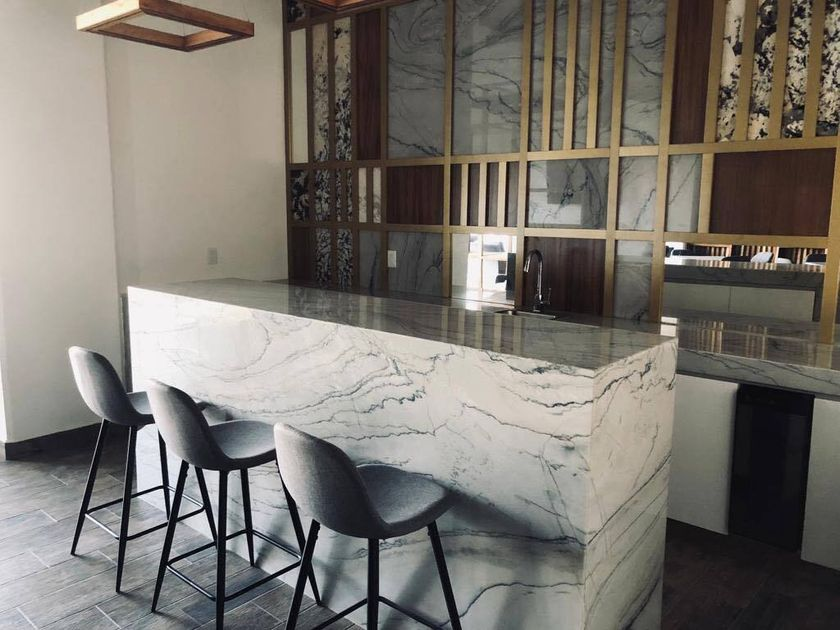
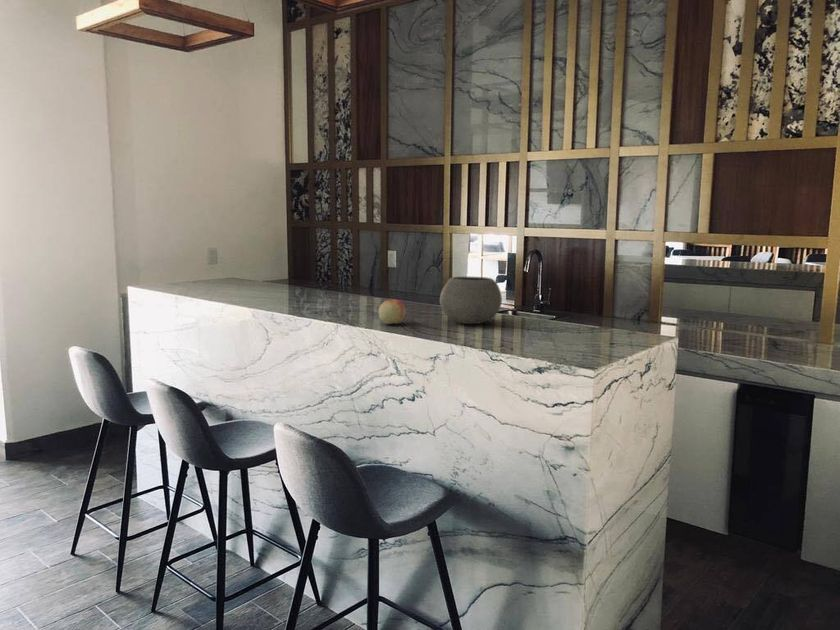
+ bowl (470, 300)
+ fruit (392, 311)
